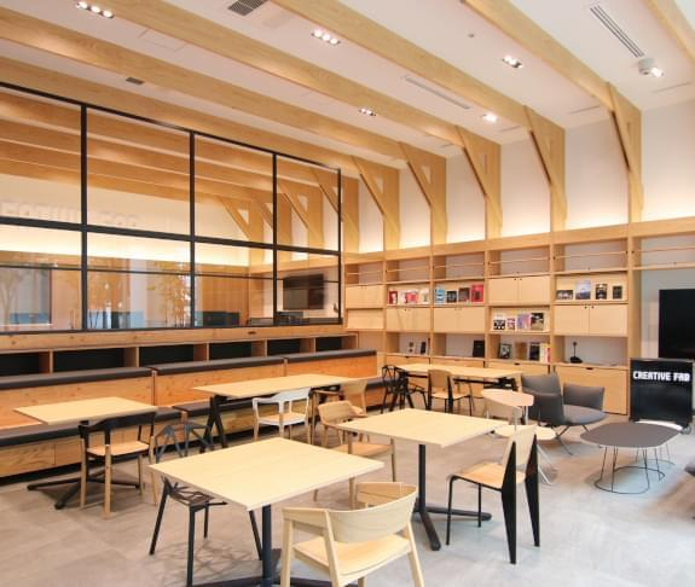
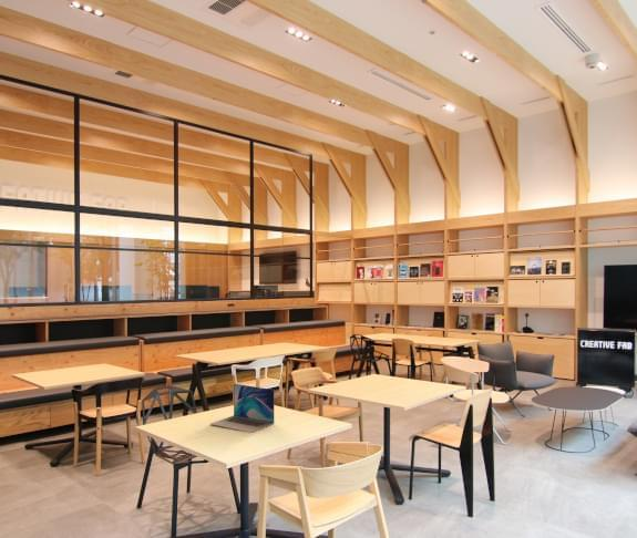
+ laptop (242, 406)
